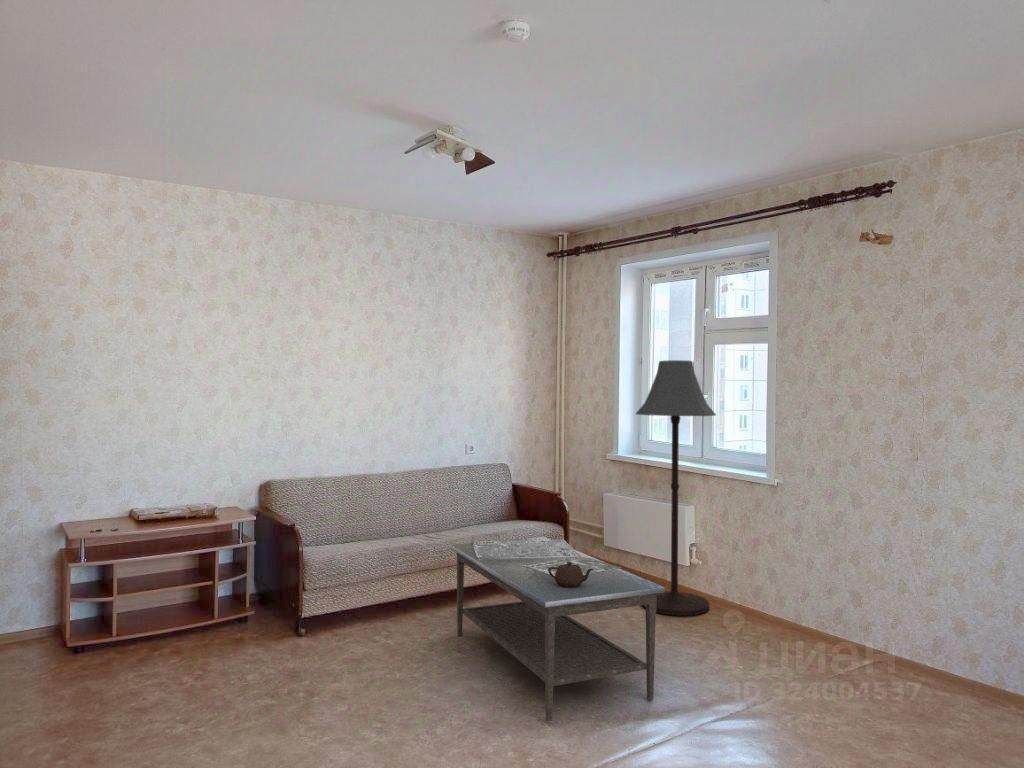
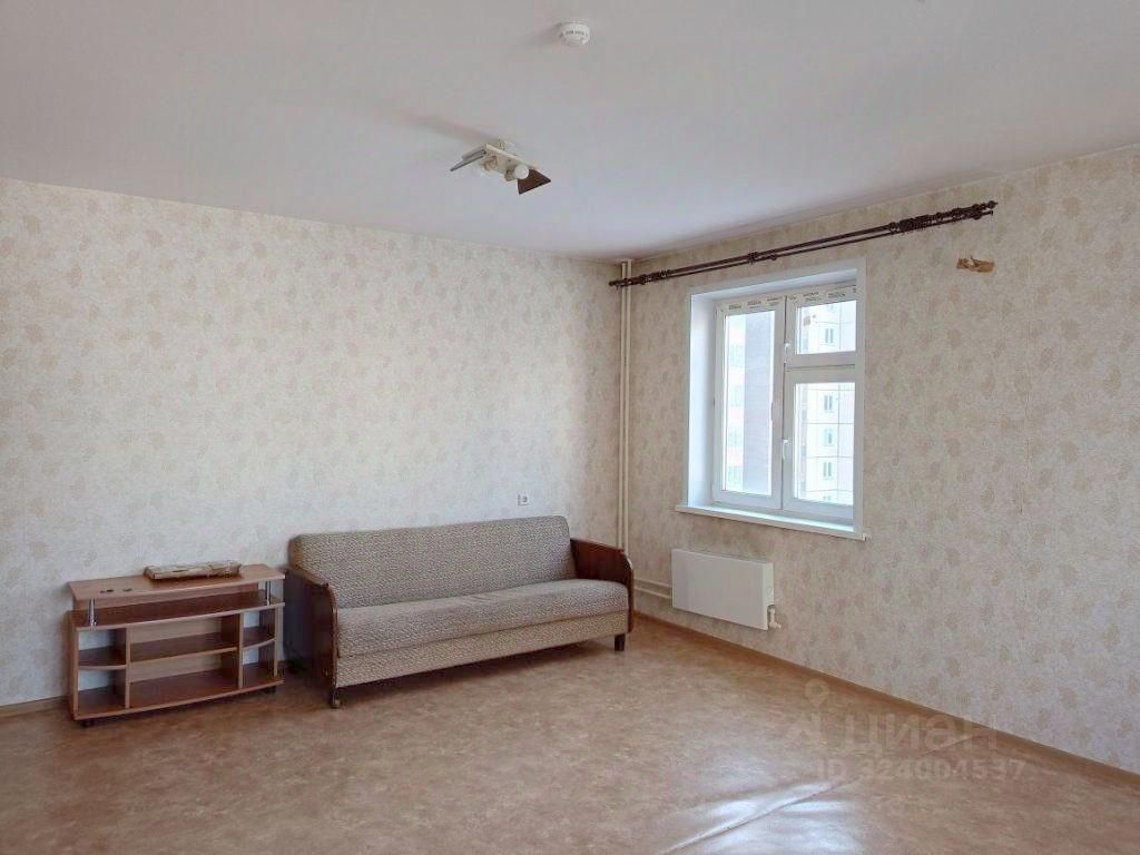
- coffee table (549, 602)
- floor lamp (674, 482)
